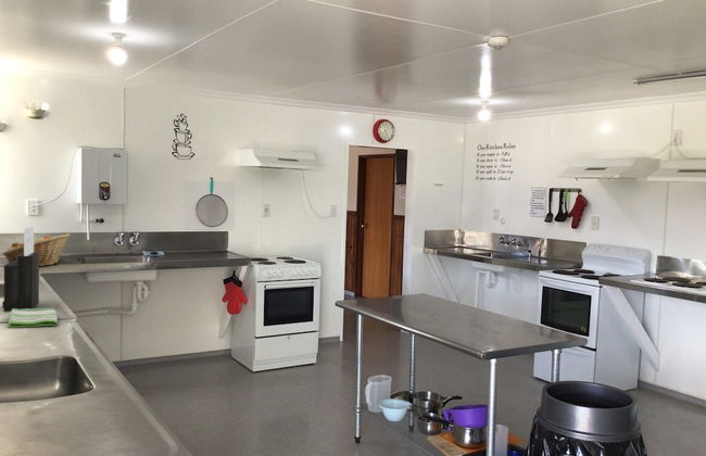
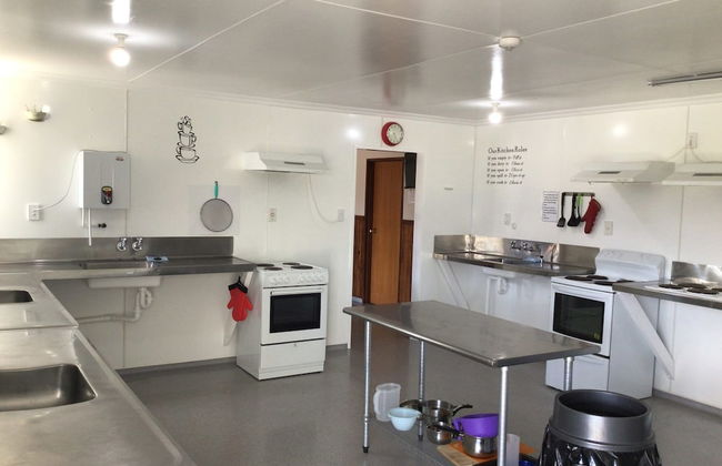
- fruit basket (37, 249)
- dish towel (33, 316)
- knife block (18, 267)
